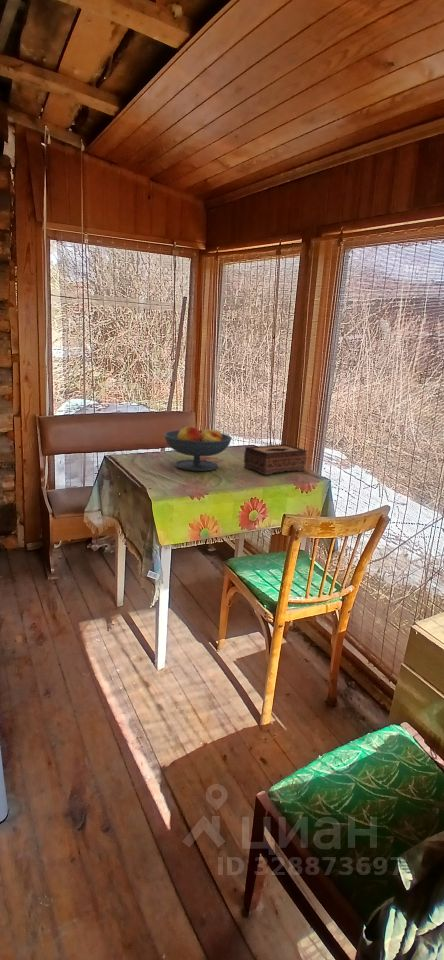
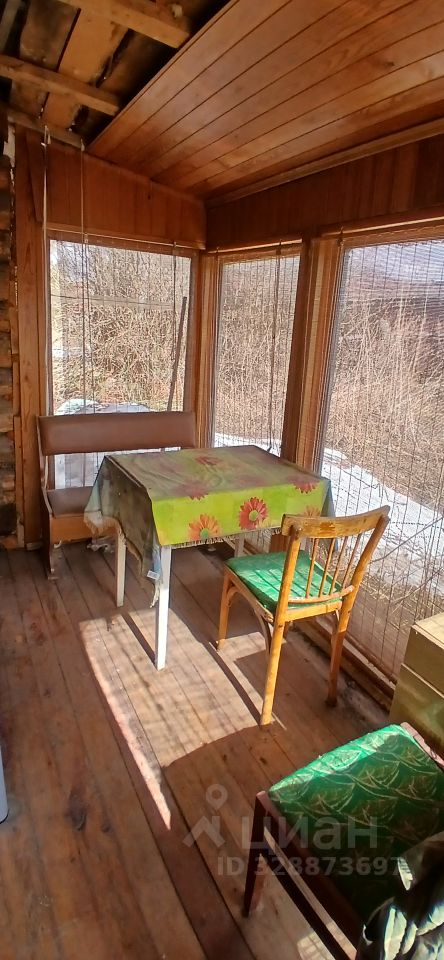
- fruit bowl (197, 445)
- tissue box (275, 458)
